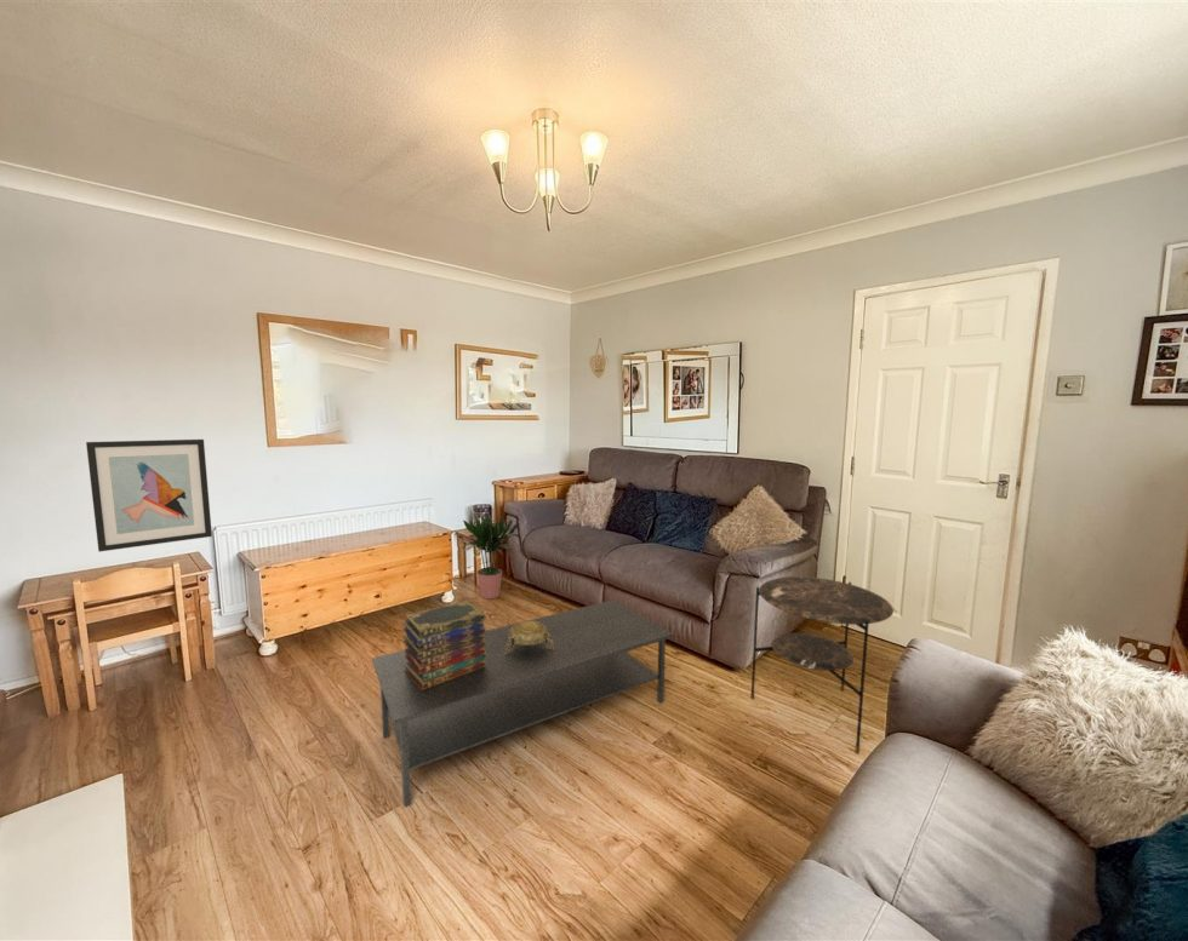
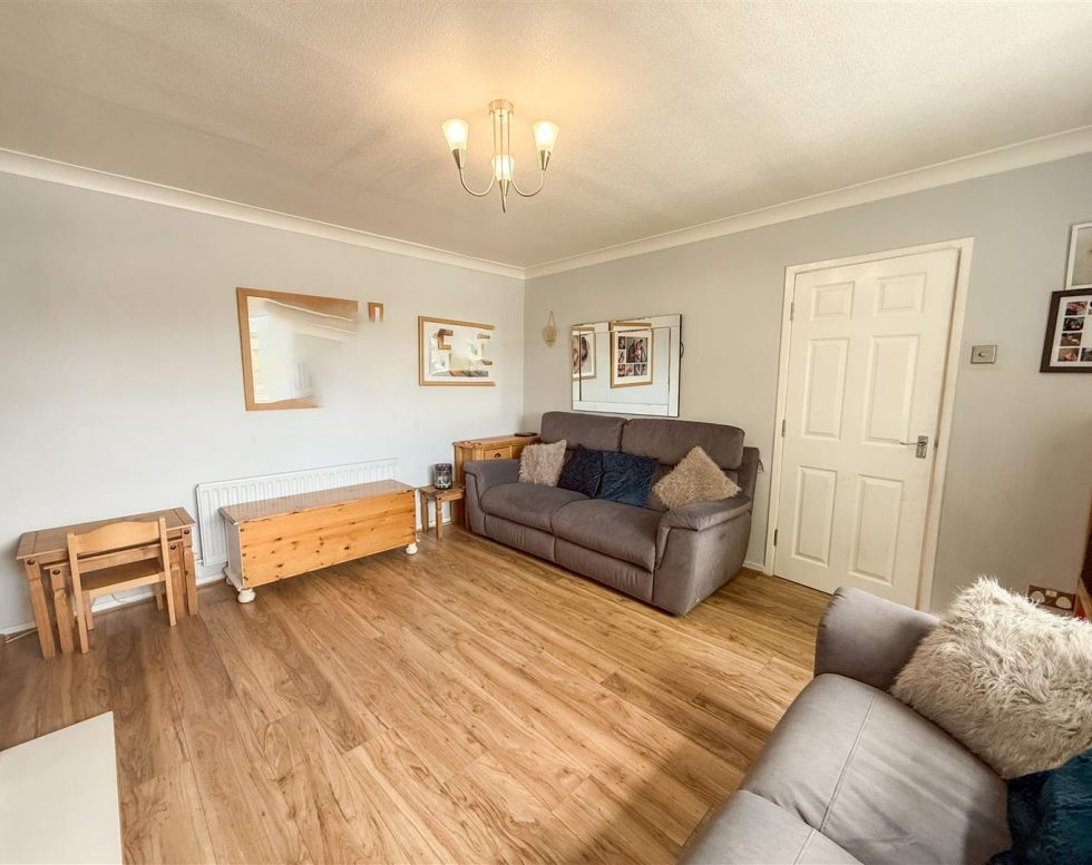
- book stack (445, 641)
- side table (819, 654)
- decorative bowl (532, 633)
- potted plant (497, 552)
- coffee table (531, 681)
- wall art (153, 492)
